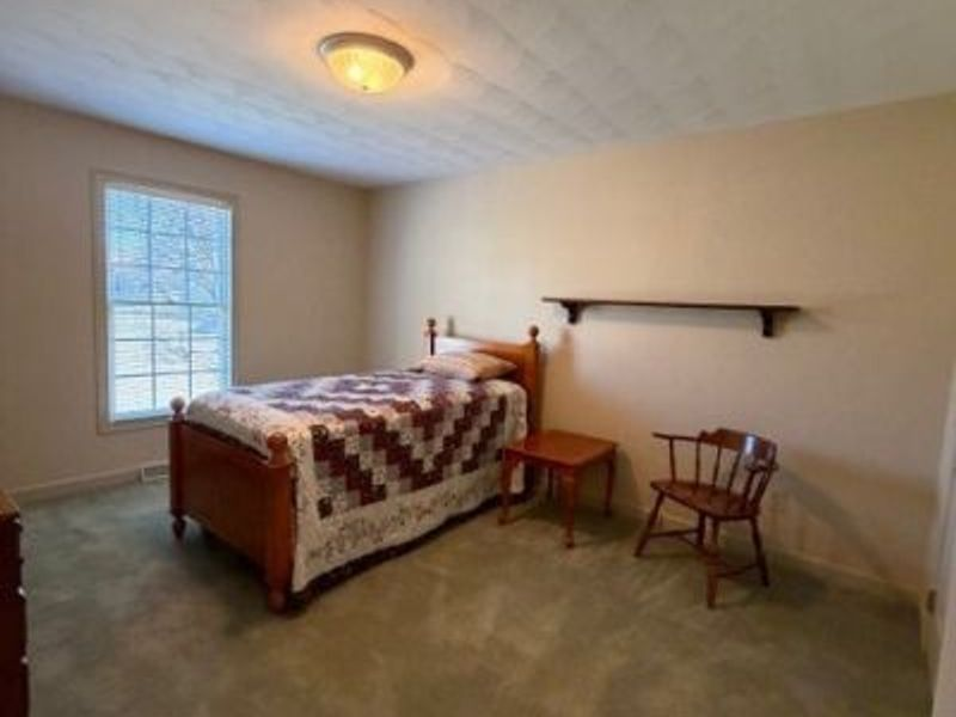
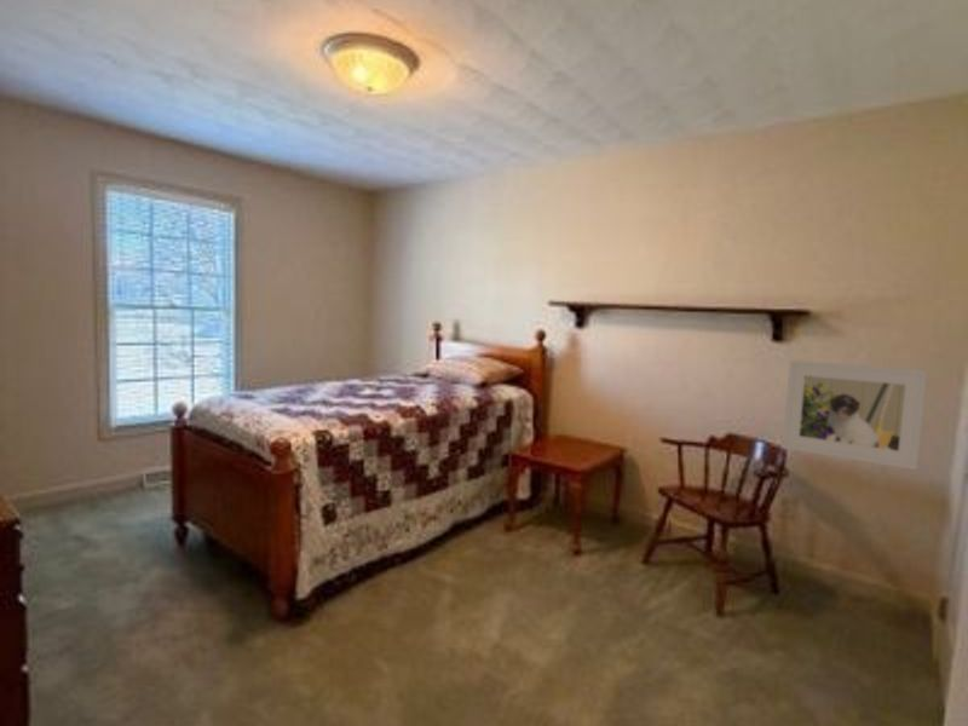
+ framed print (849, 411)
